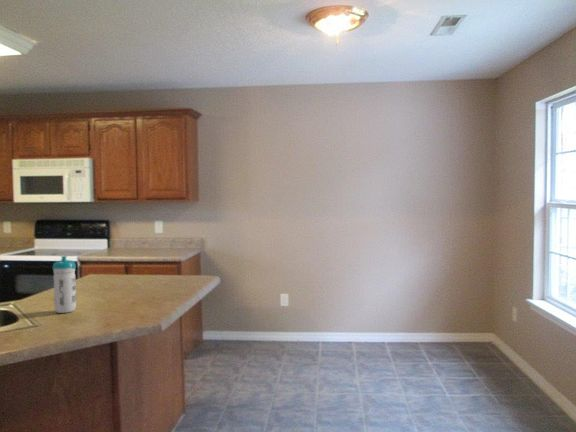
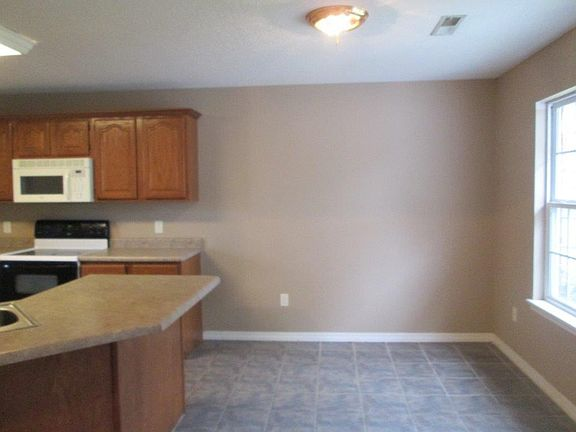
- water bottle (64, 283)
